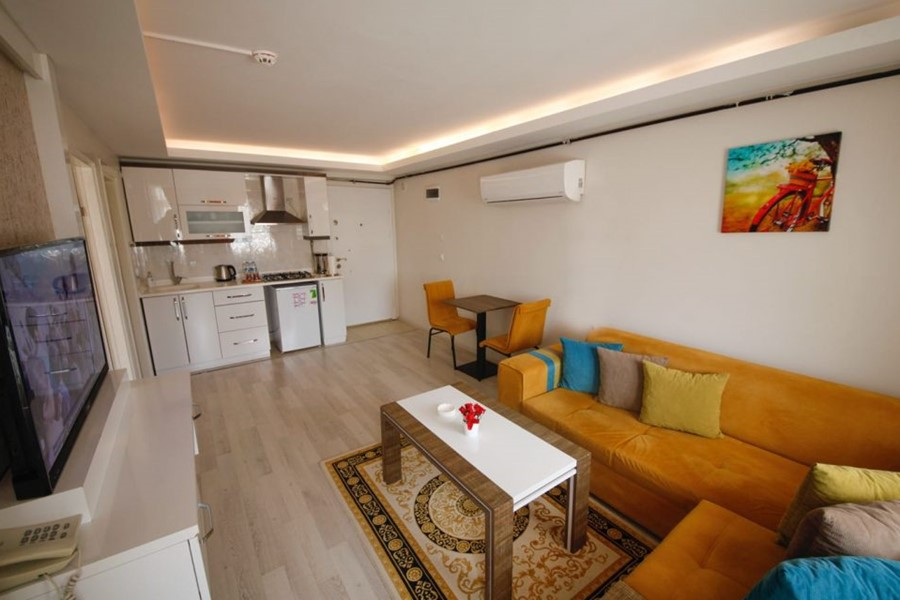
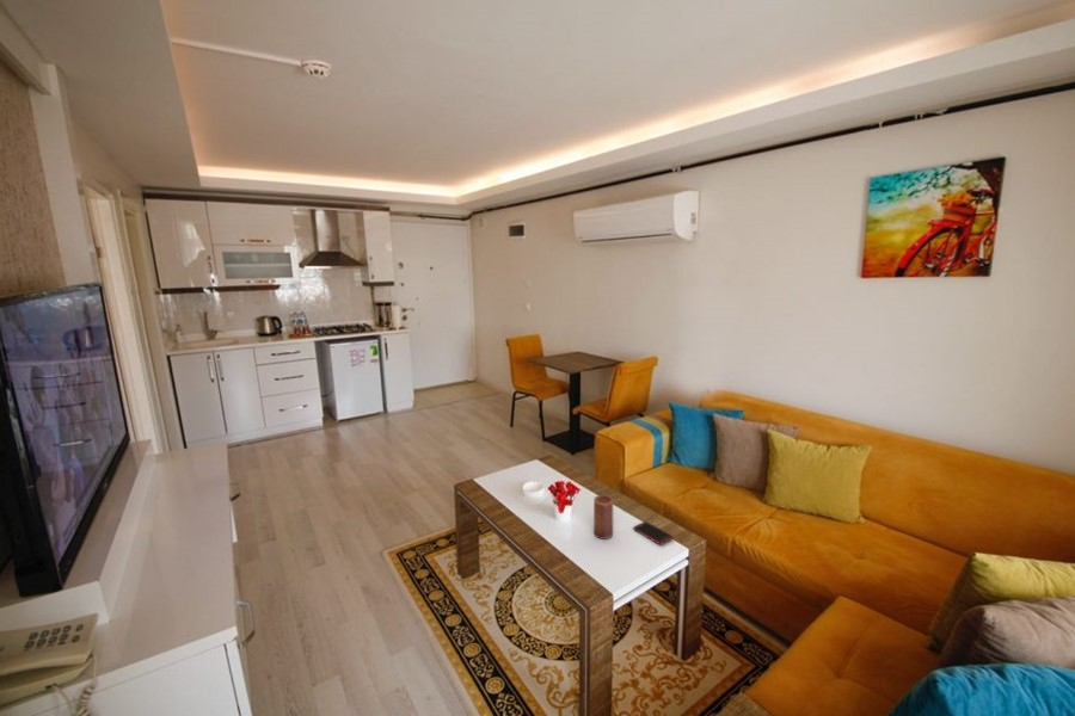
+ candle (603, 516)
+ cell phone (652, 532)
